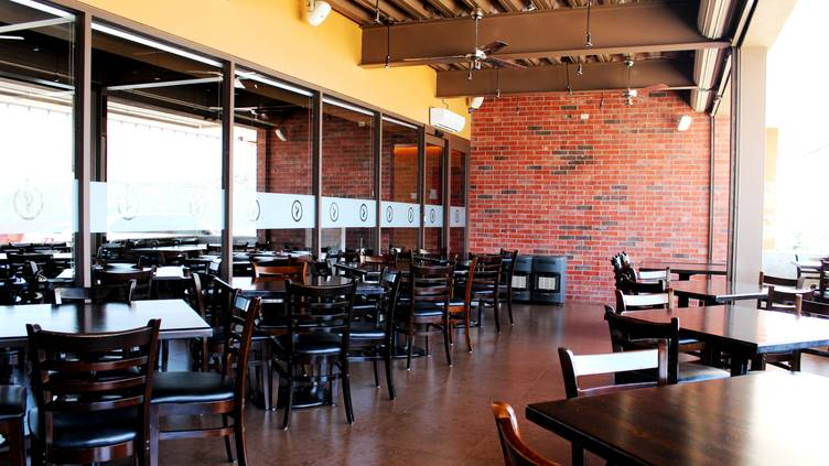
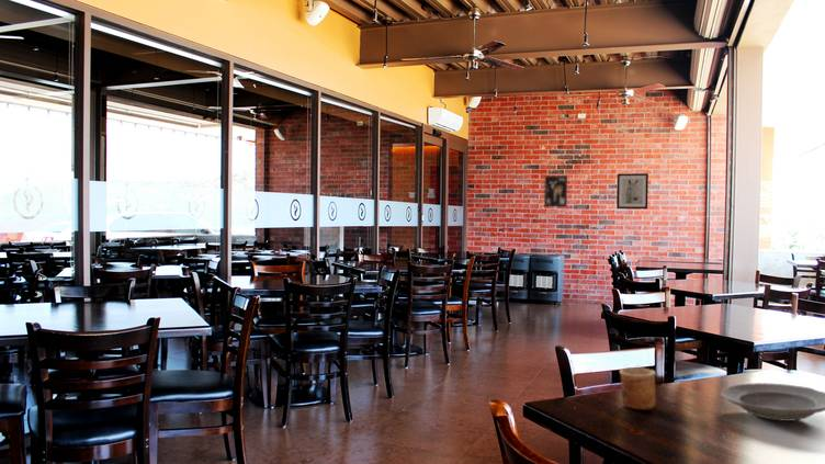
+ wall art (555, 191)
+ cup (636, 388)
+ plate (776, 404)
+ wall art (632, 191)
